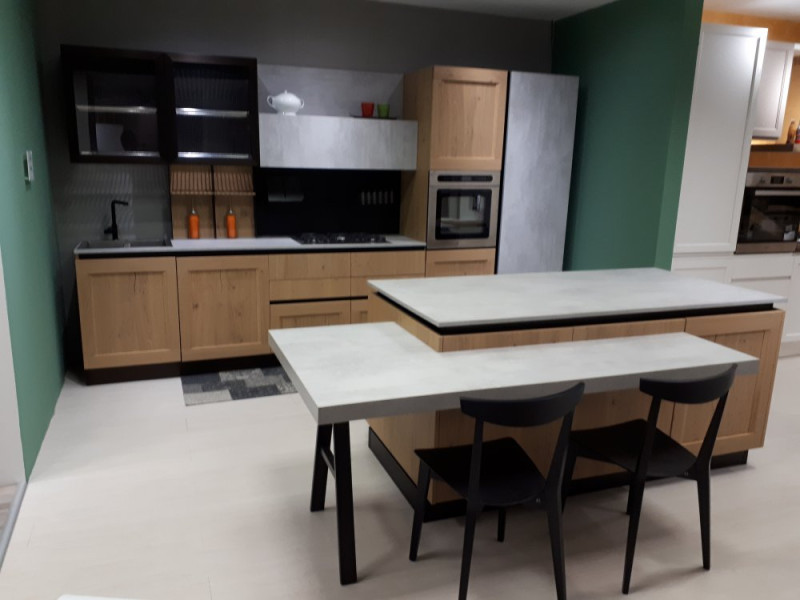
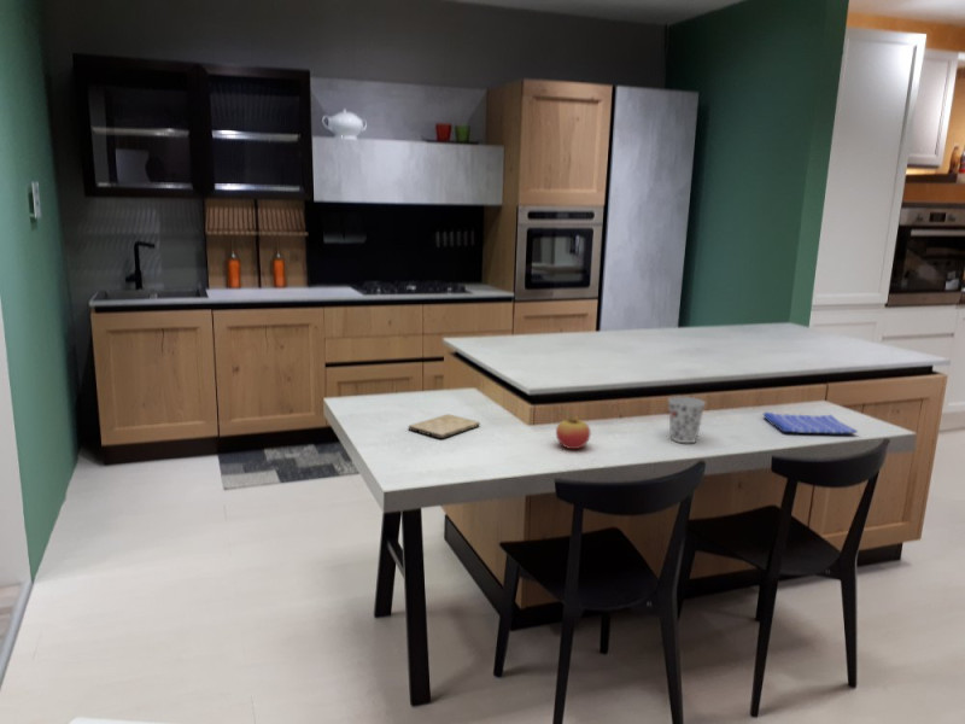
+ fruit (573, 430)
+ dish towel (807, 422)
+ cup (684, 420)
+ cutting board (444, 425)
